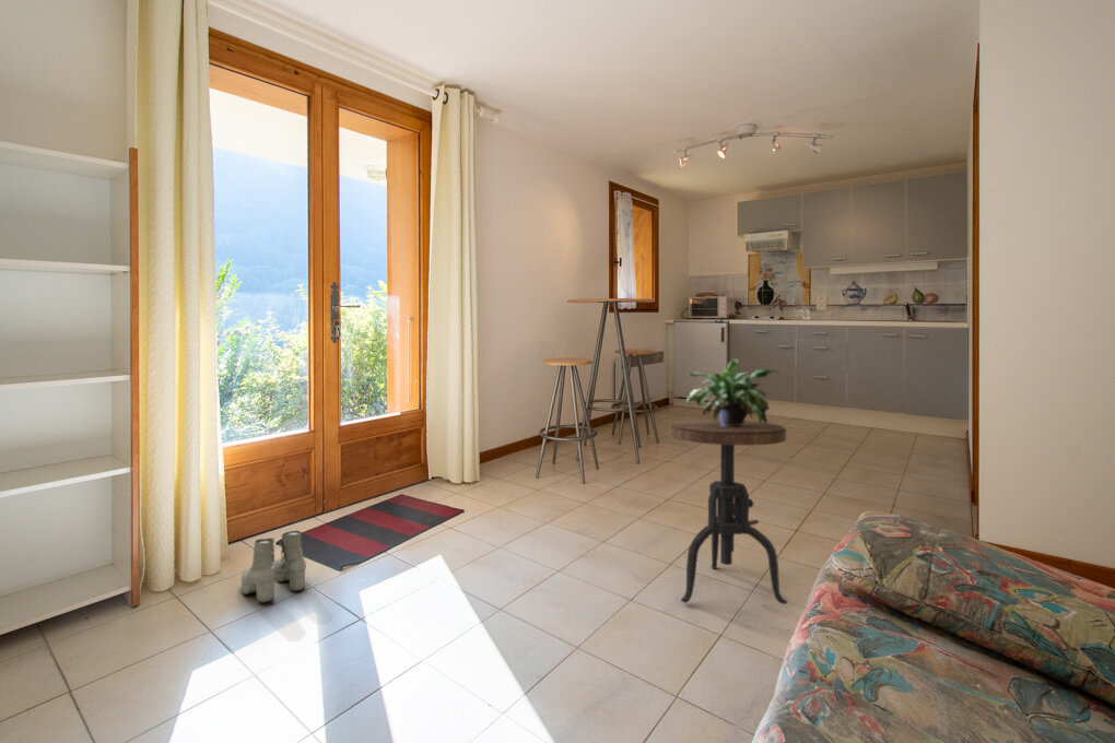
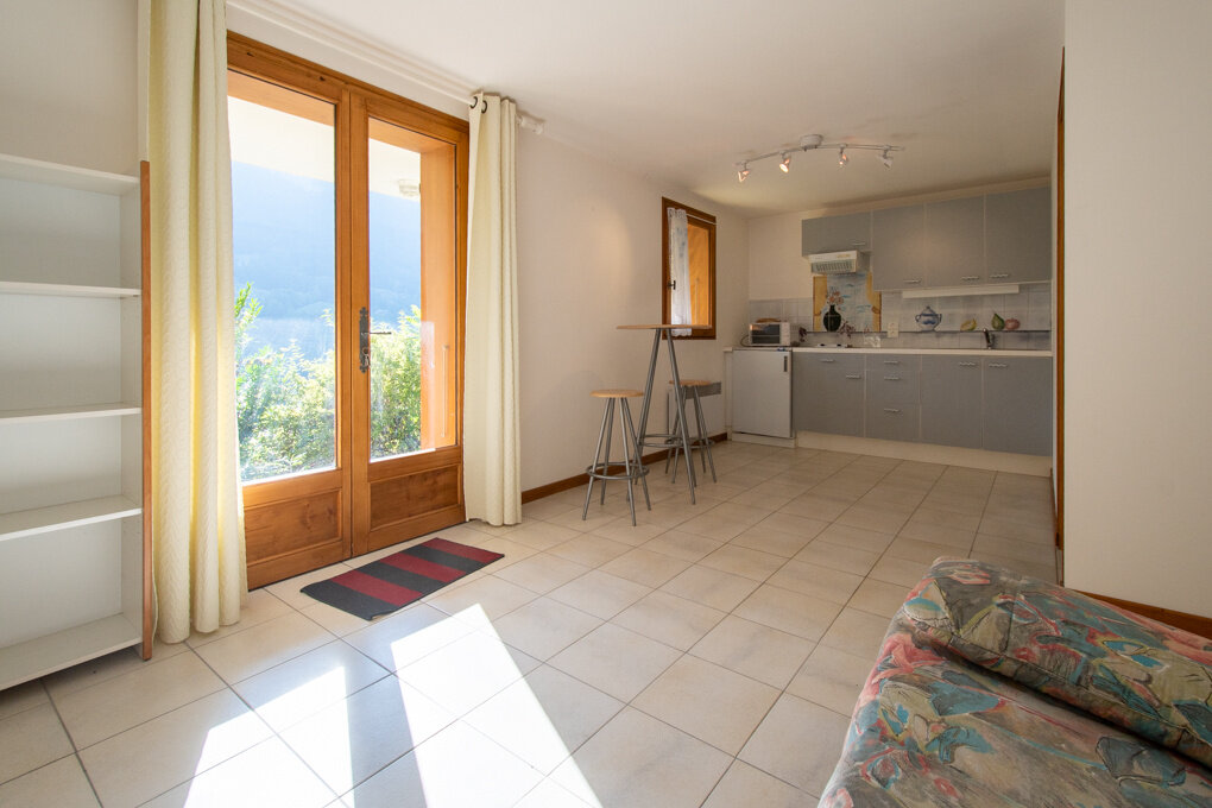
- side table (725, 508)
- potted plant (729, 391)
- boots (273, 559)
